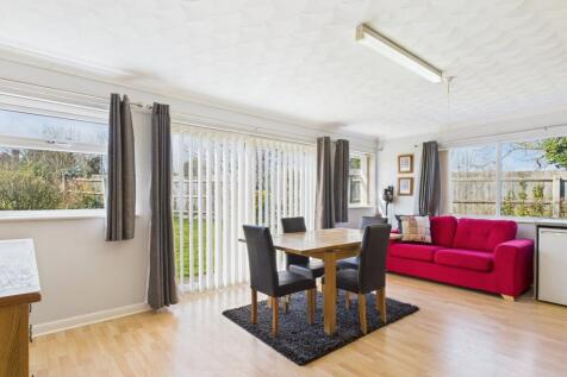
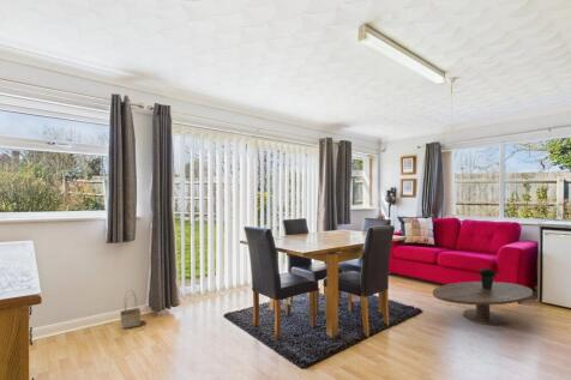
+ basket (130, 309)
+ potted plant (487, 271)
+ coffee table (482, 303)
